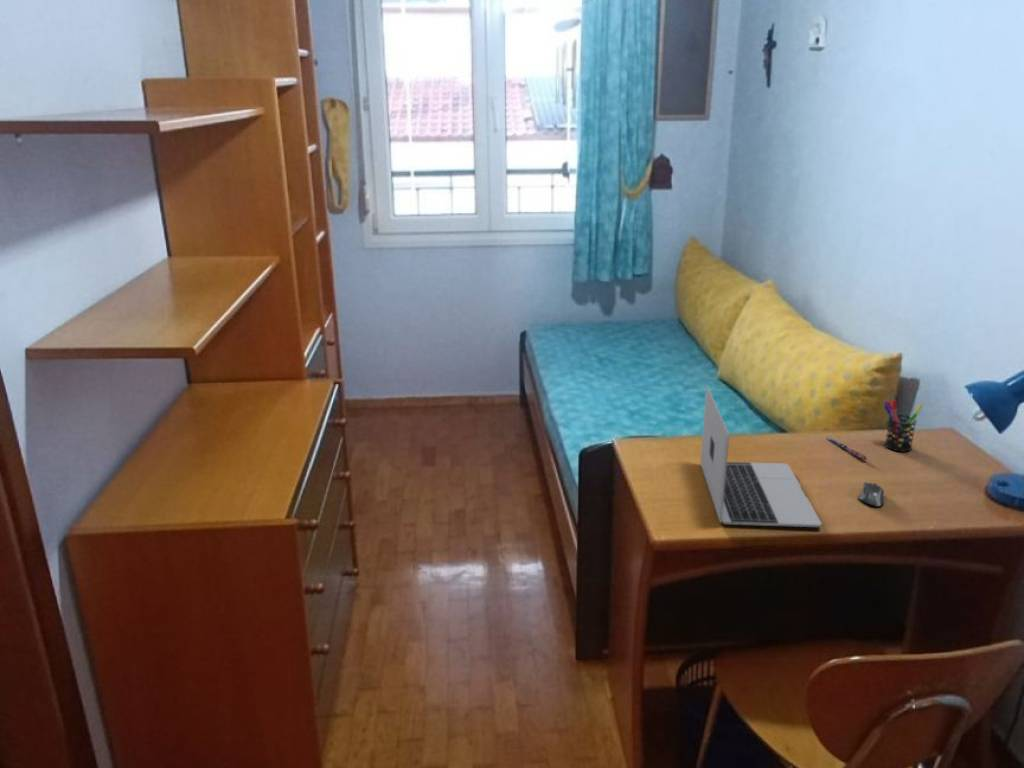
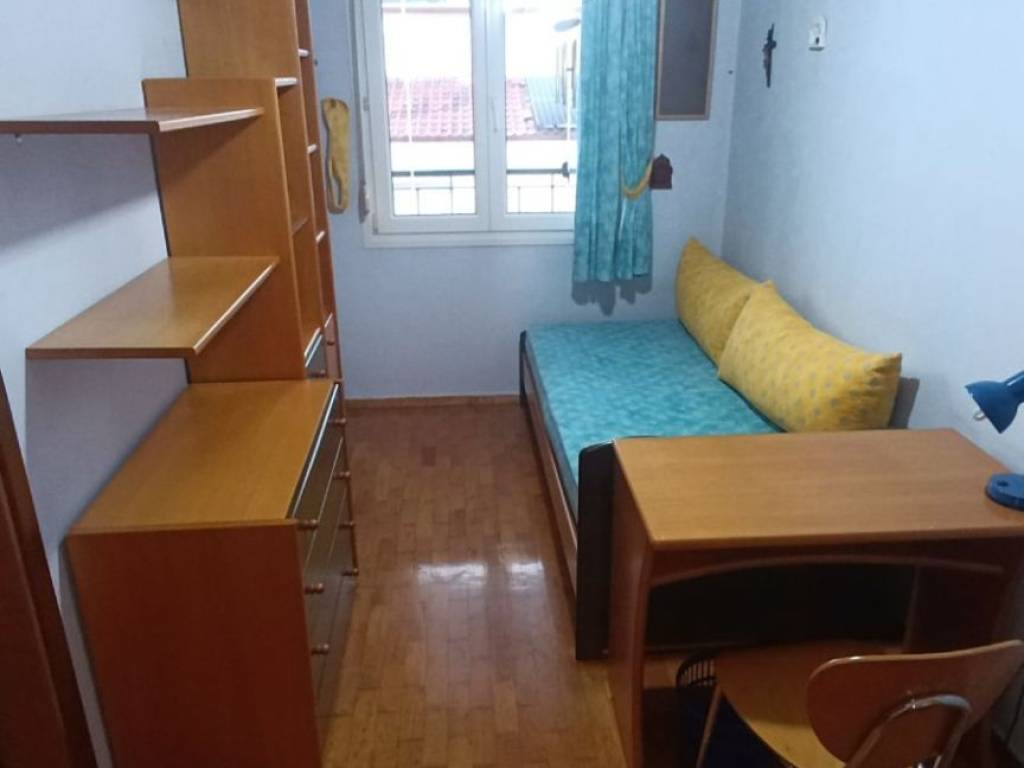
- laptop (760, 463)
- pen (846, 447)
- pen holder (902, 424)
- computer mouse (872, 491)
